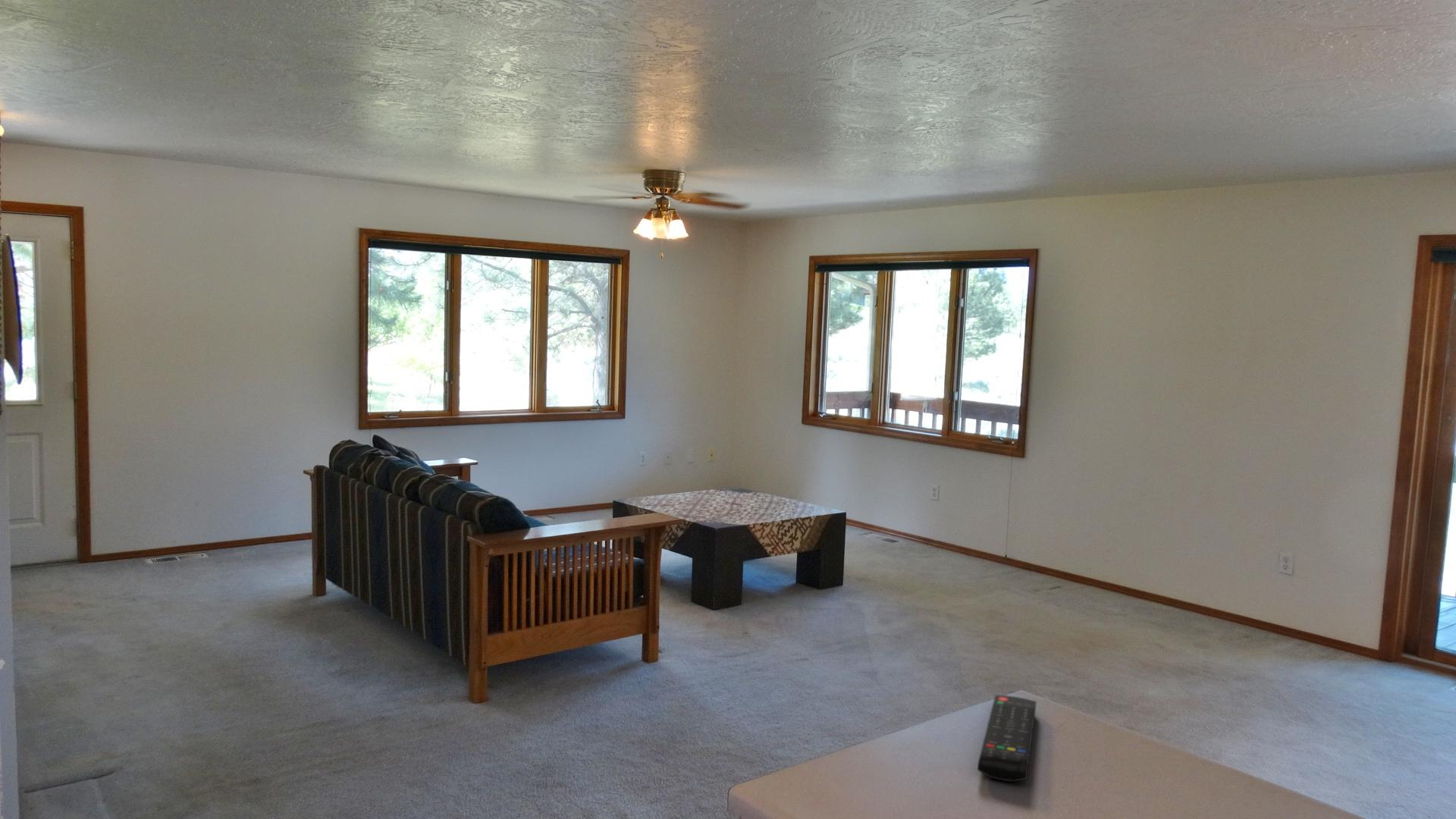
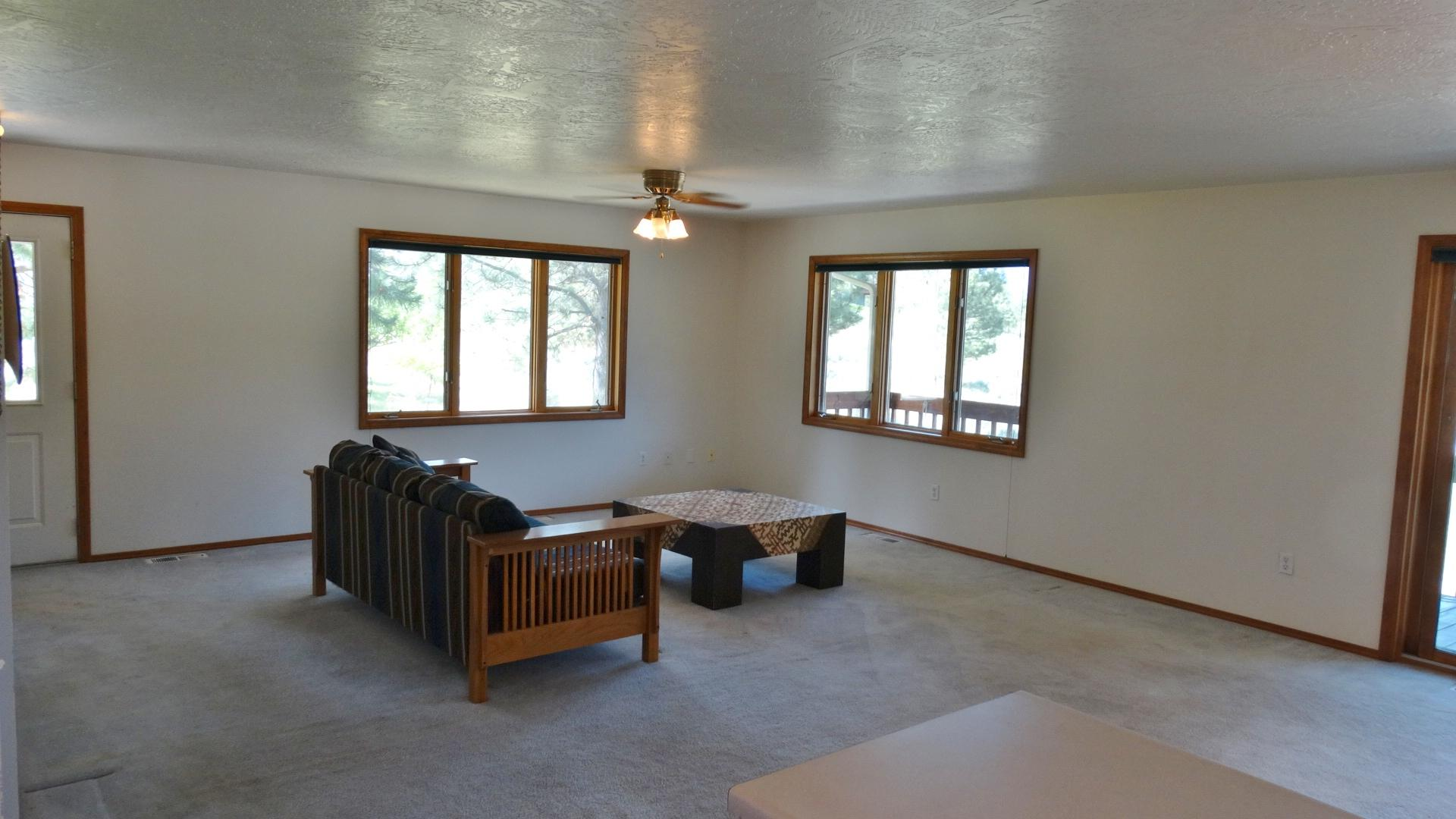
- remote control (1009, 734)
